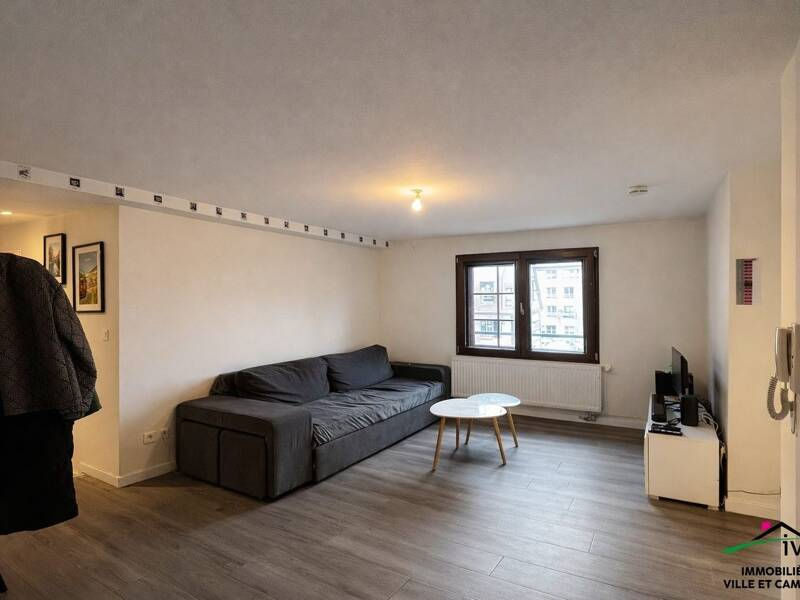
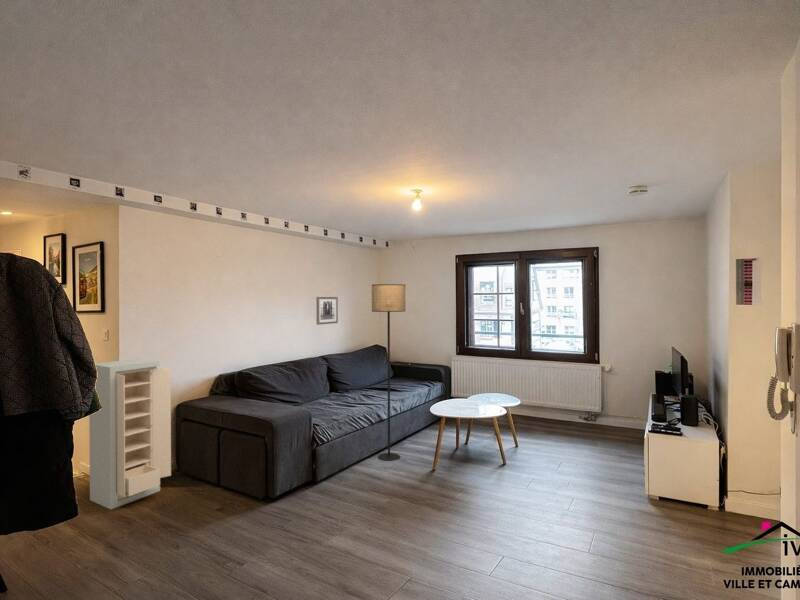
+ floor lamp (388, 371)
+ storage cabinet (135, 428)
+ wall art (327, 310)
